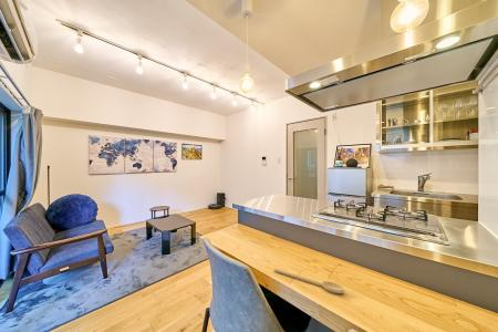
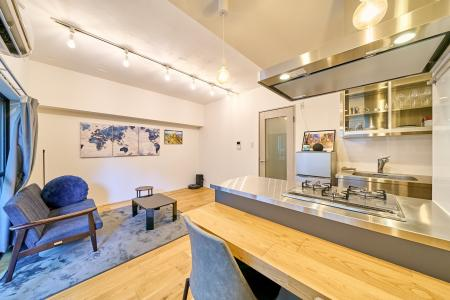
- spoon (305, 279)
